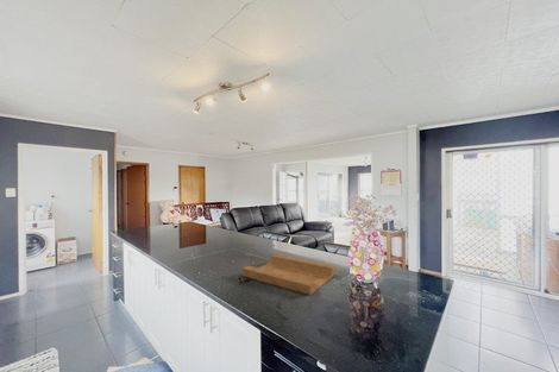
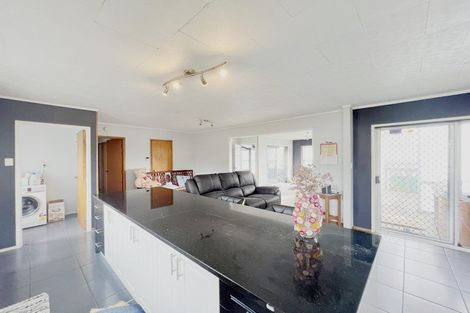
- cutting board (289, 270)
